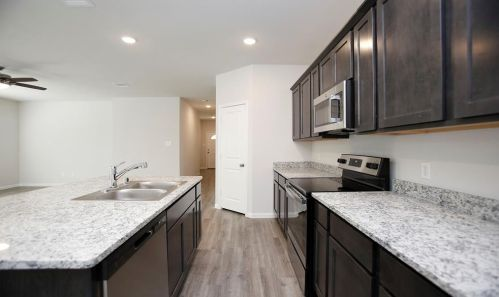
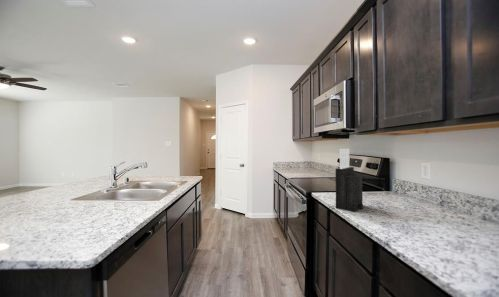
+ knife block (351, 177)
